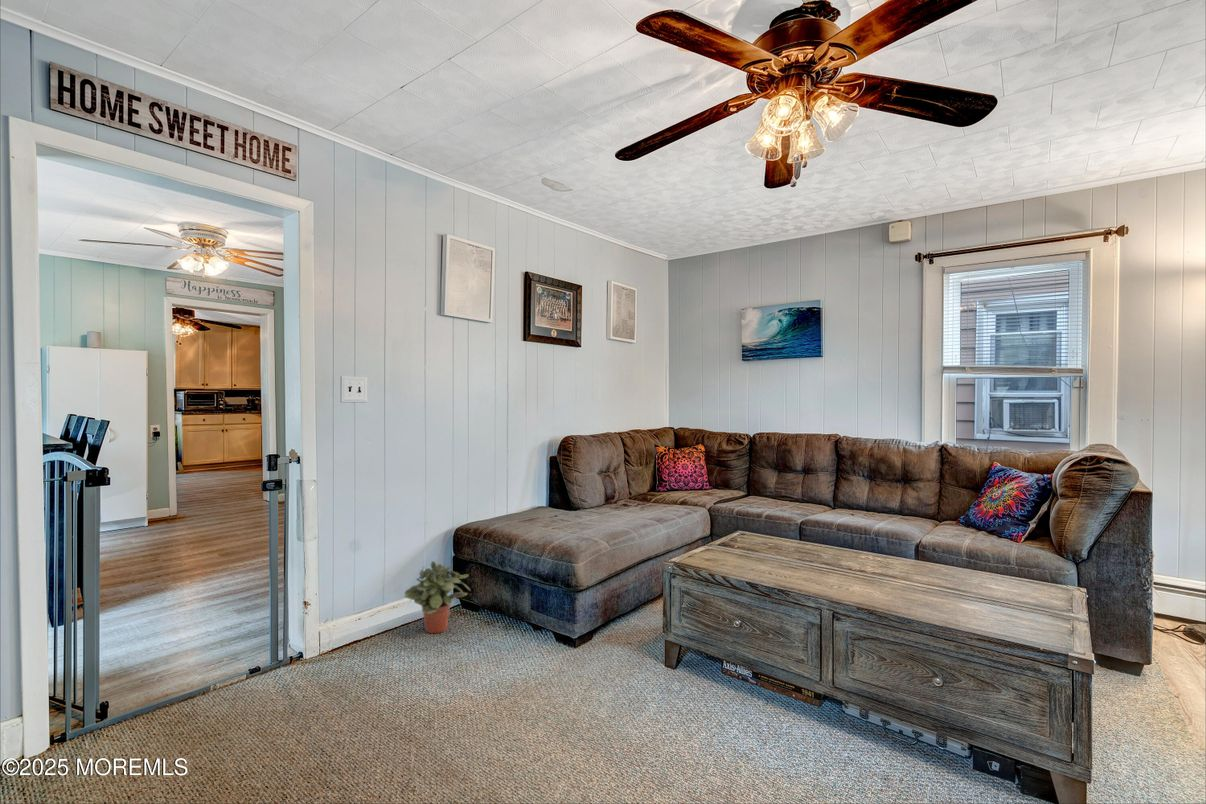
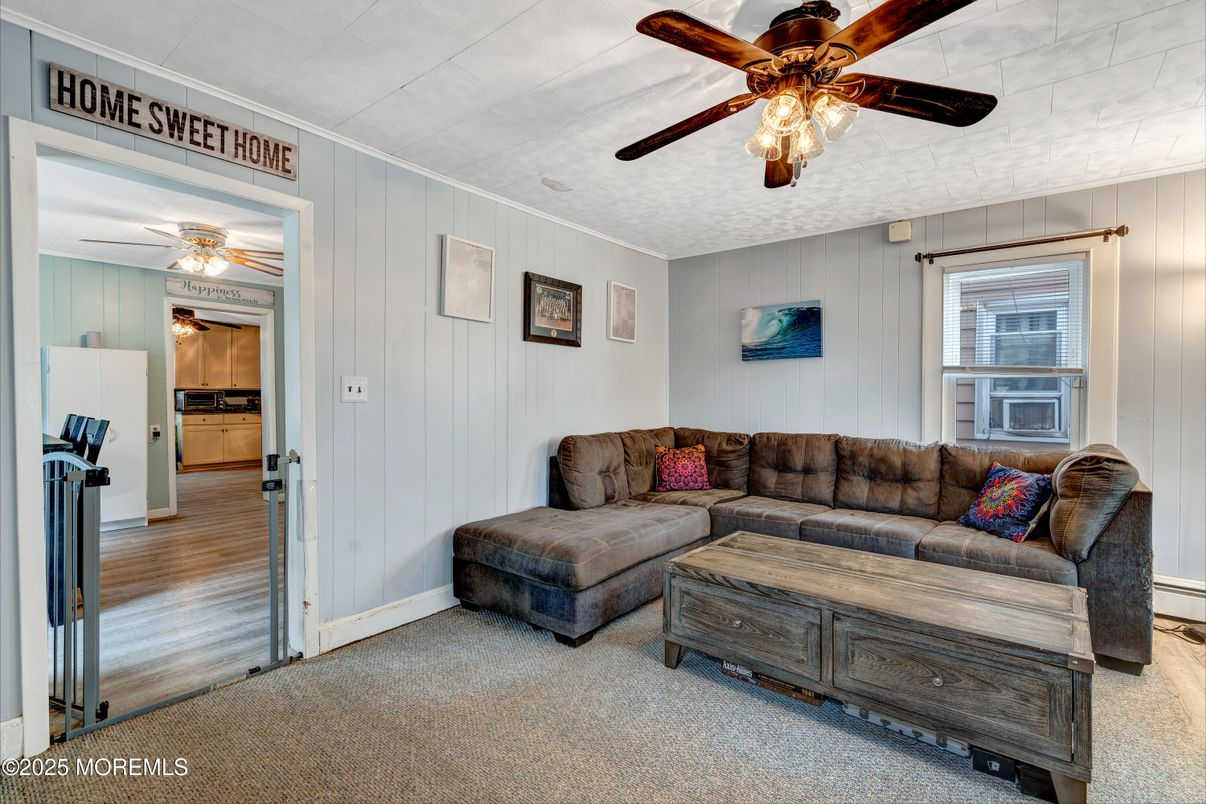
- potted plant (437, 595)
